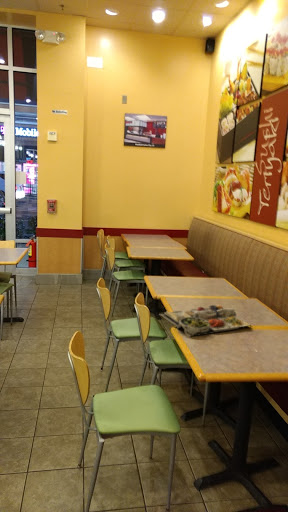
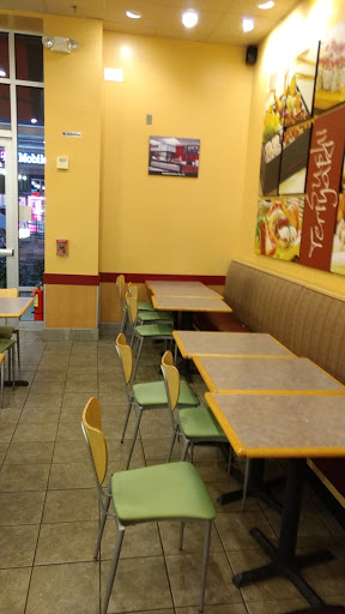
- food tray (205, 316)
